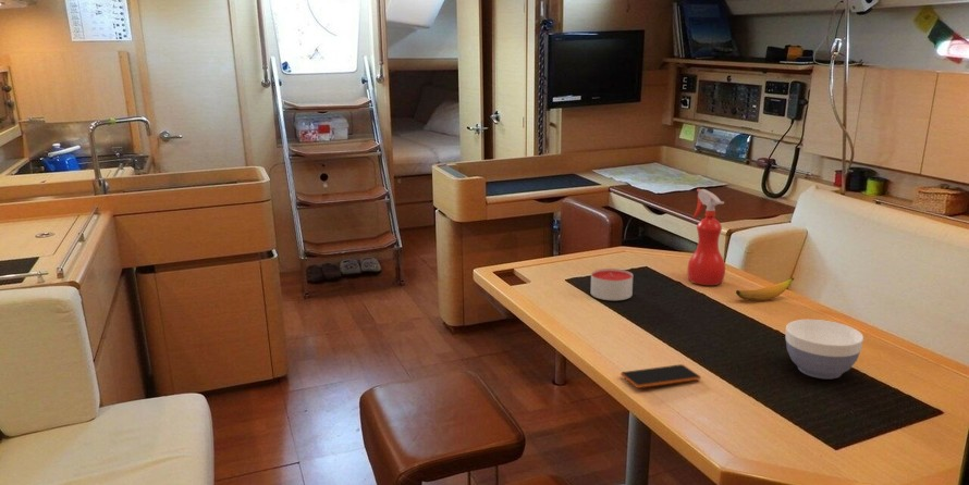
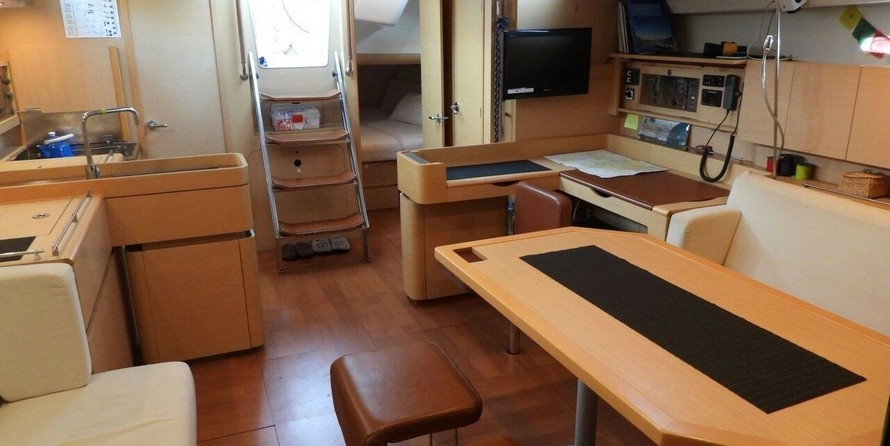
- spray bottle (706, 236)
- banana (764, 289)
- bowl (821, 350)
- smartphone (660, 375)
- candle (611, 283)
